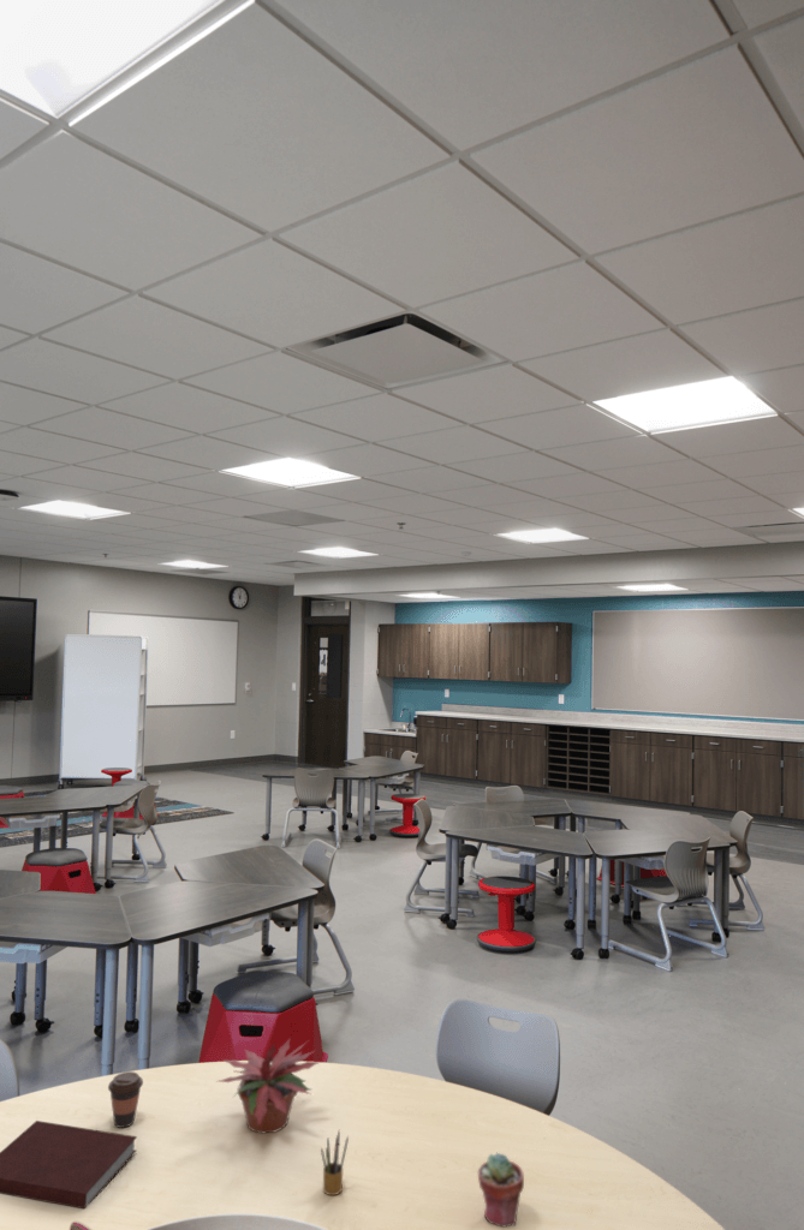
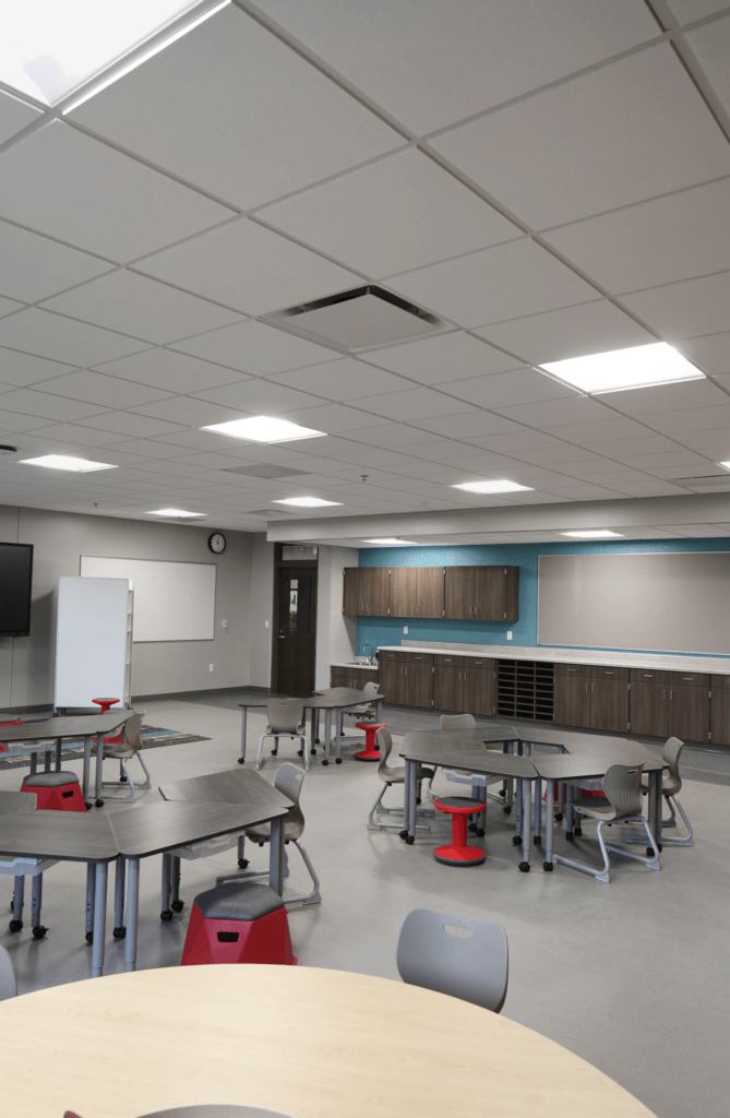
- potted succulent (500, 1184)
- notebook (58, 1162)
- pencil box (334, 1164)
- potted plant (269, 1075)
- coffee cup (125, 1099)
